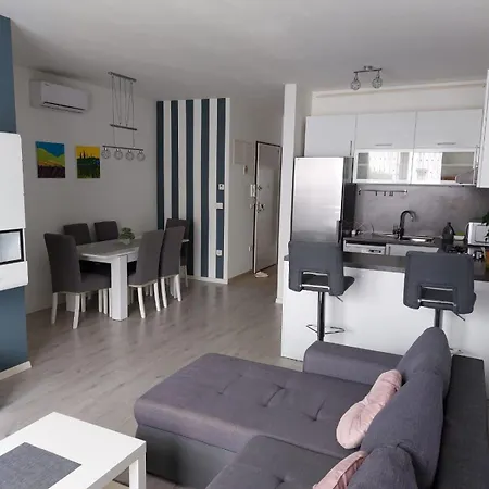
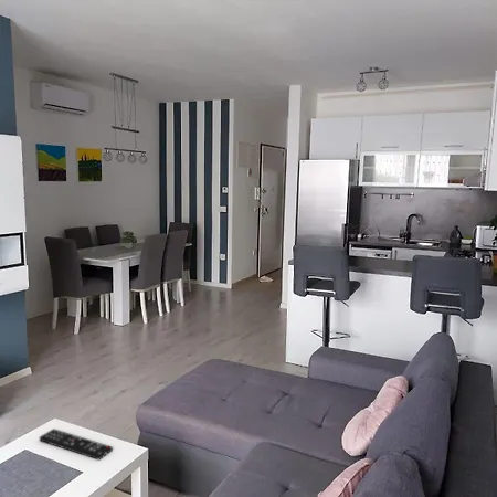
+ remote control (75, 443)
